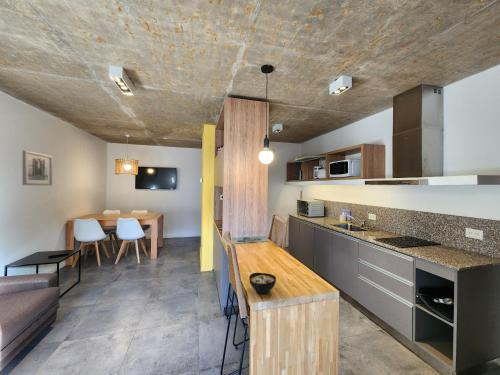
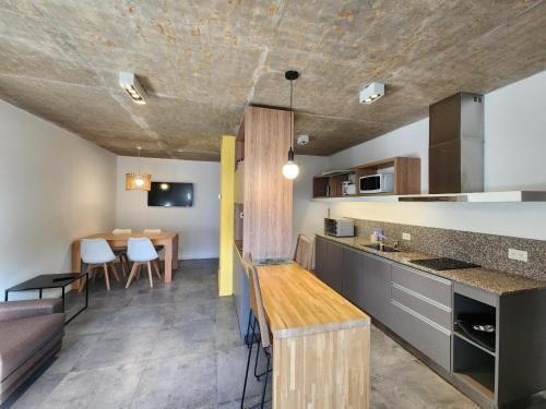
- wall art (38, 169)
- bowl (262, 283)
